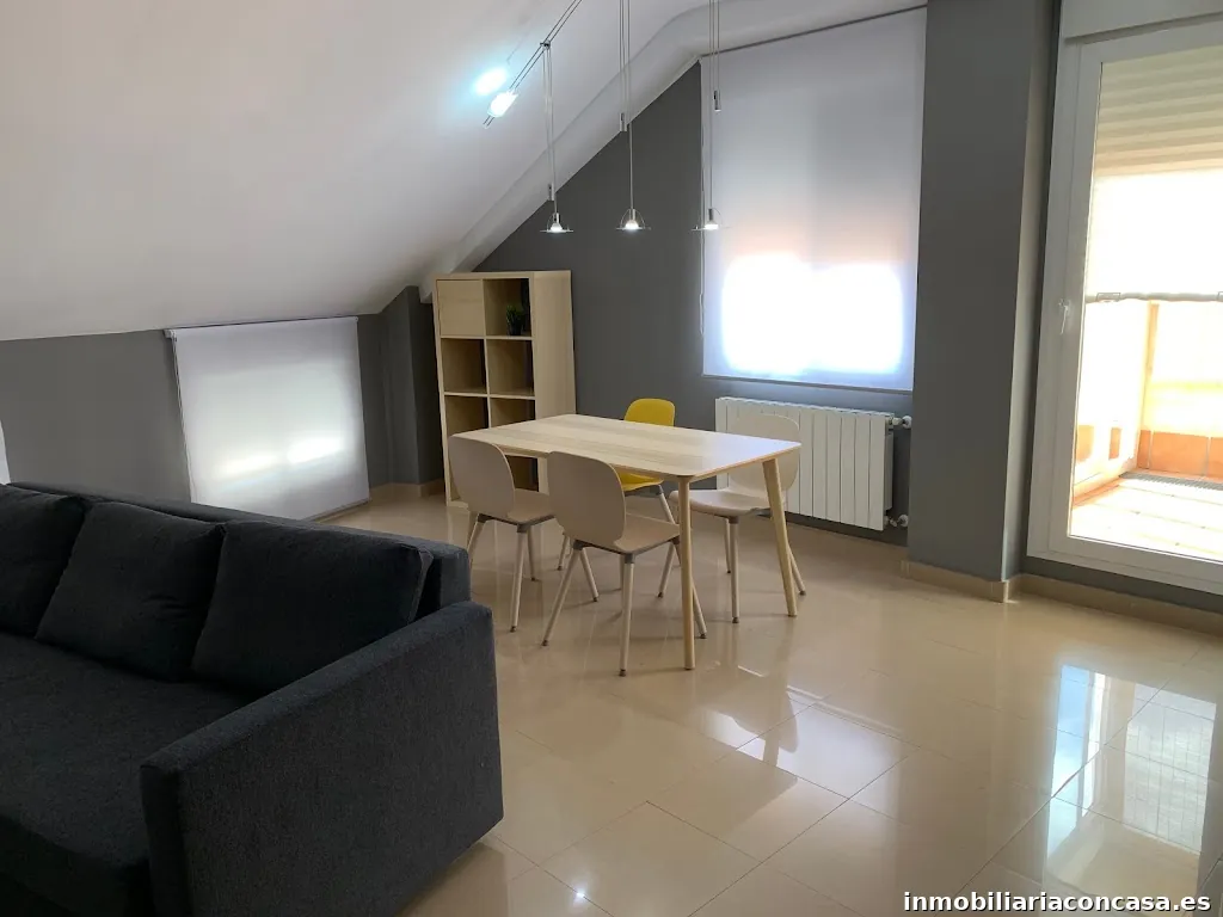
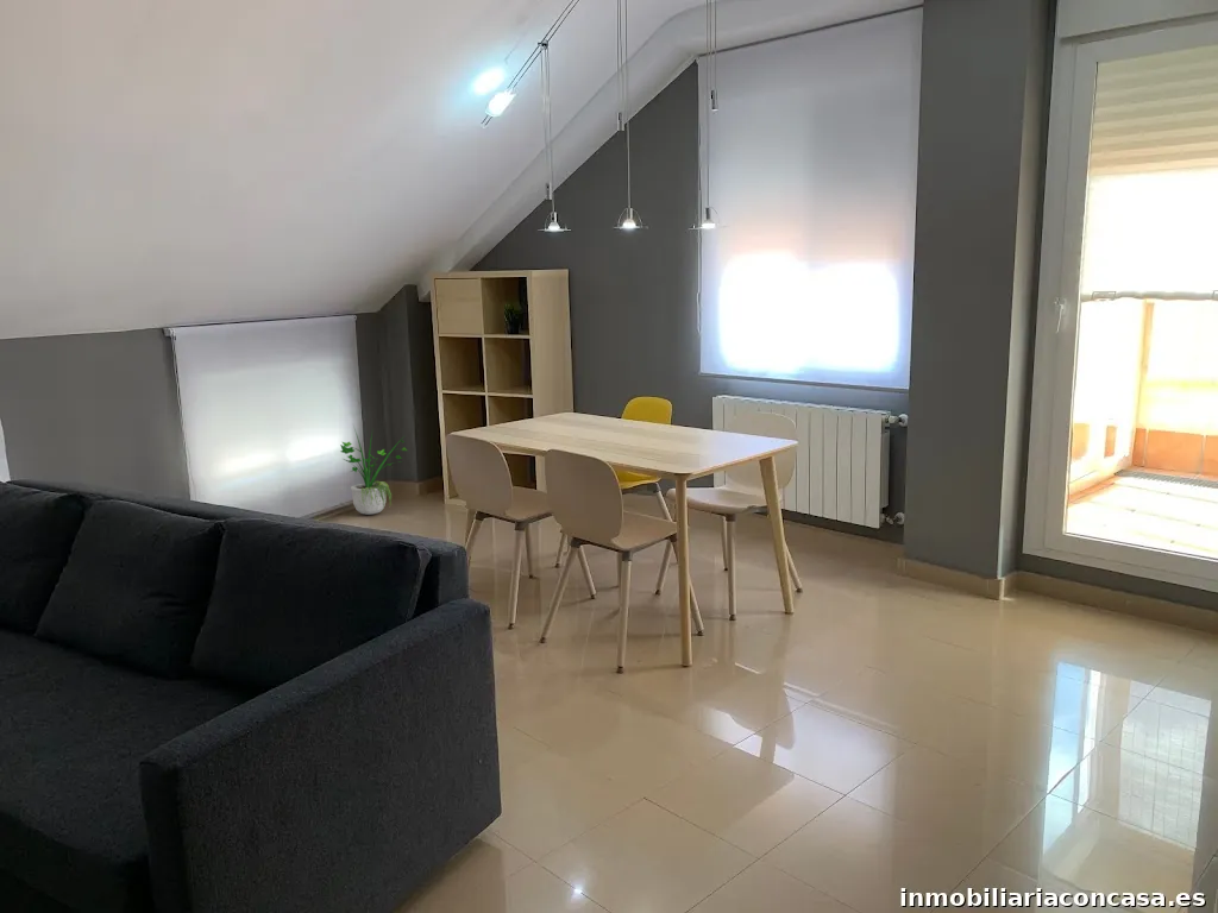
+ potted plant (373, 464)
